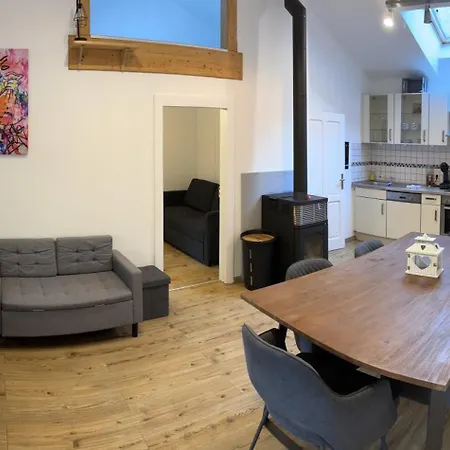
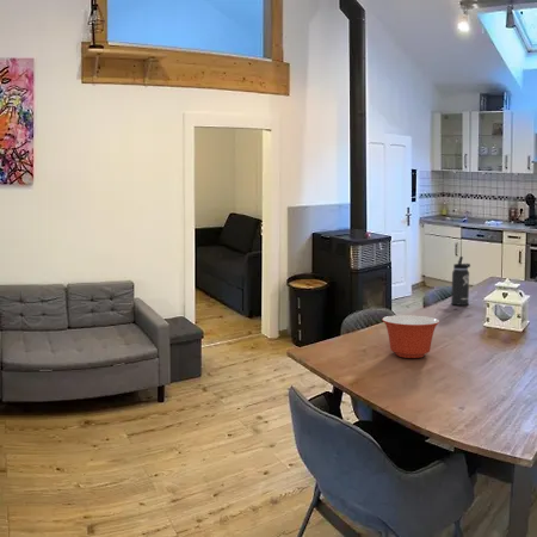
+ mixing bowl (409, 337)
+ thermos bottle (462, 279)
